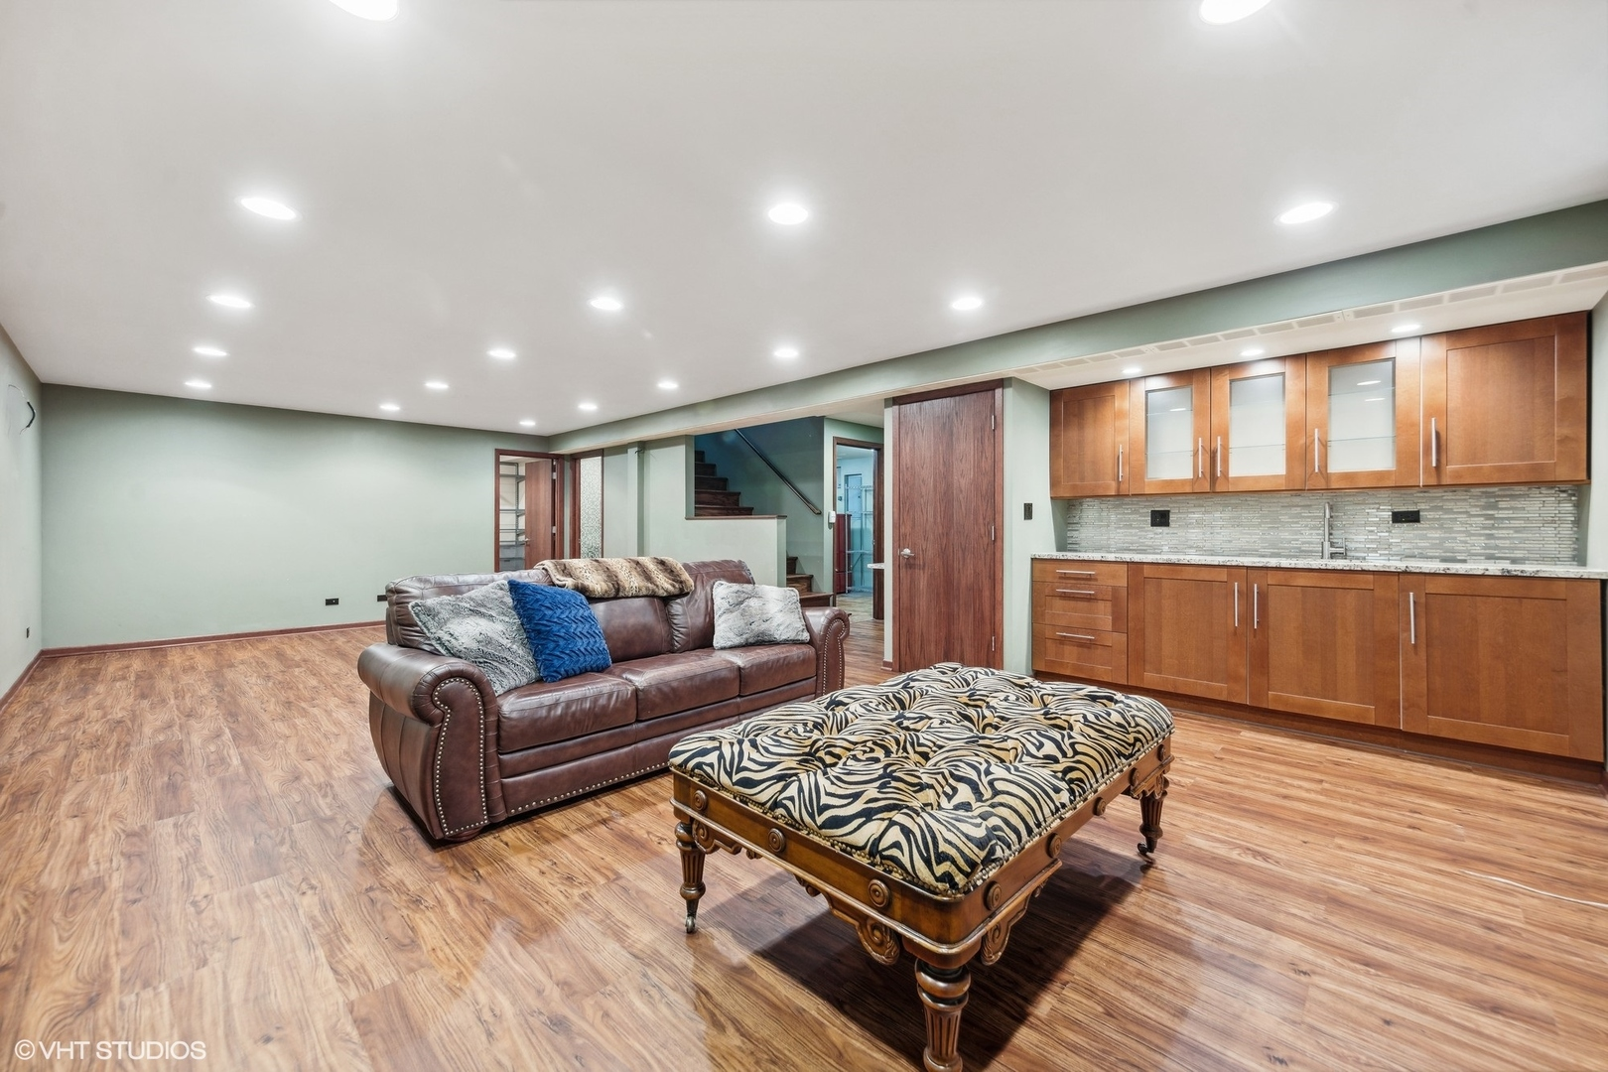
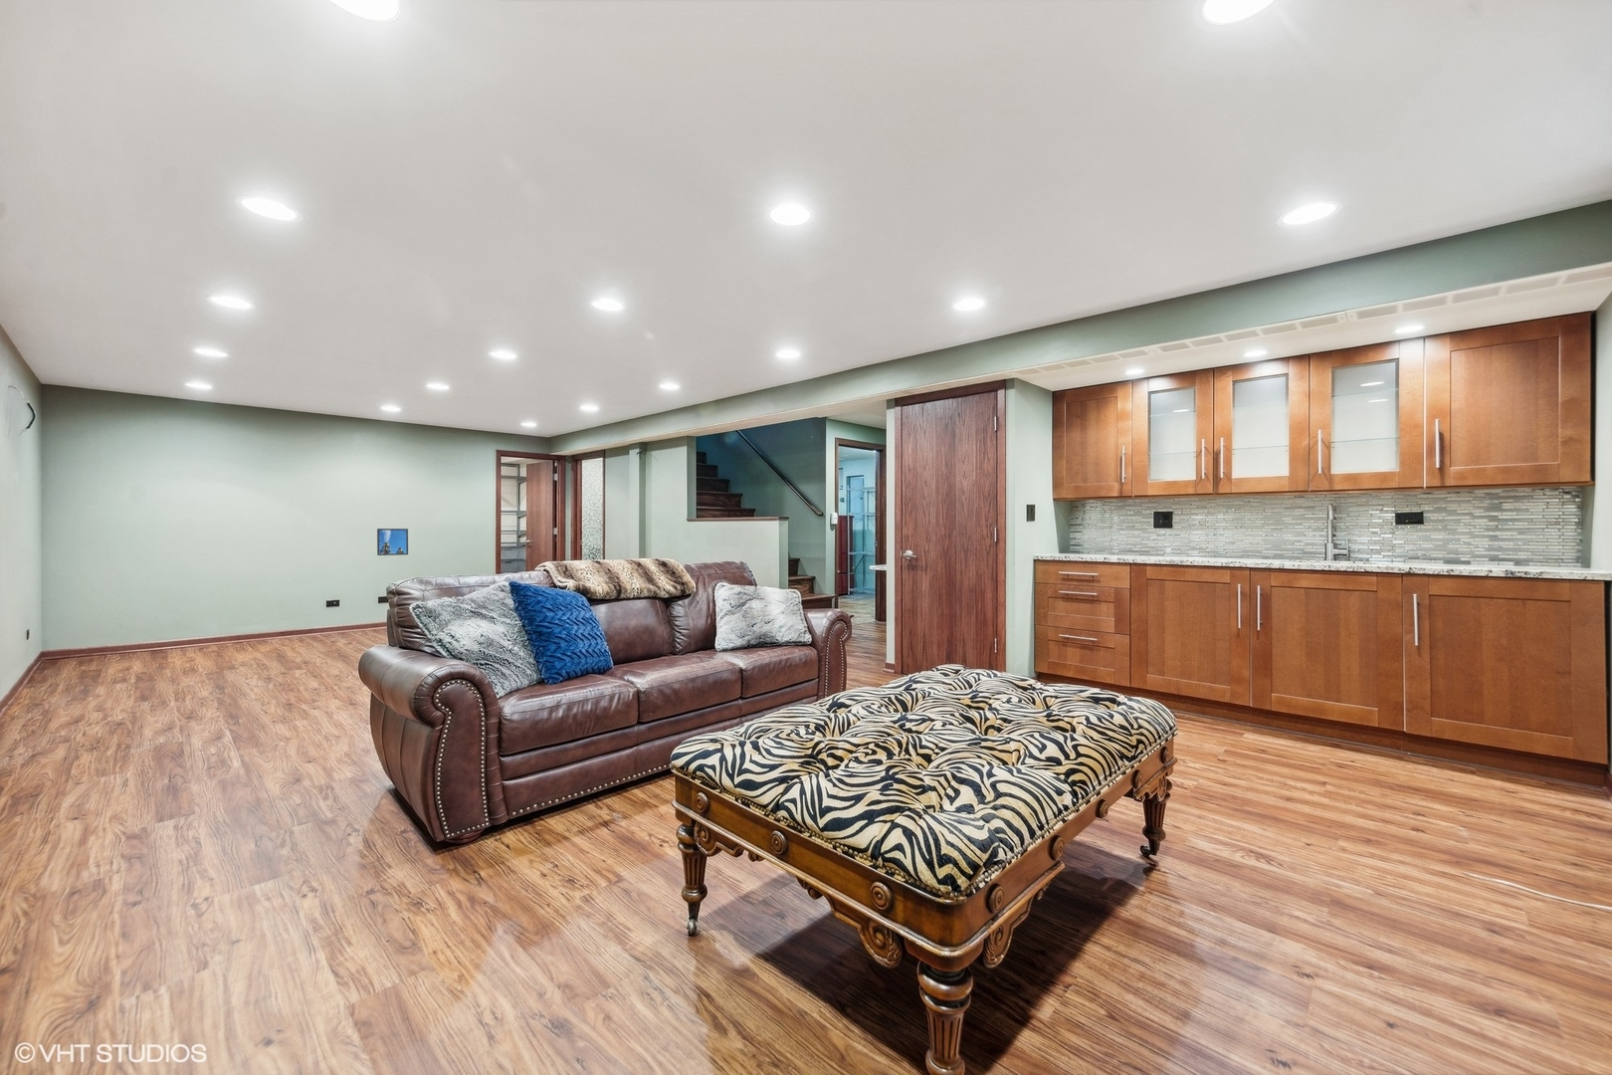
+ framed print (392, 541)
